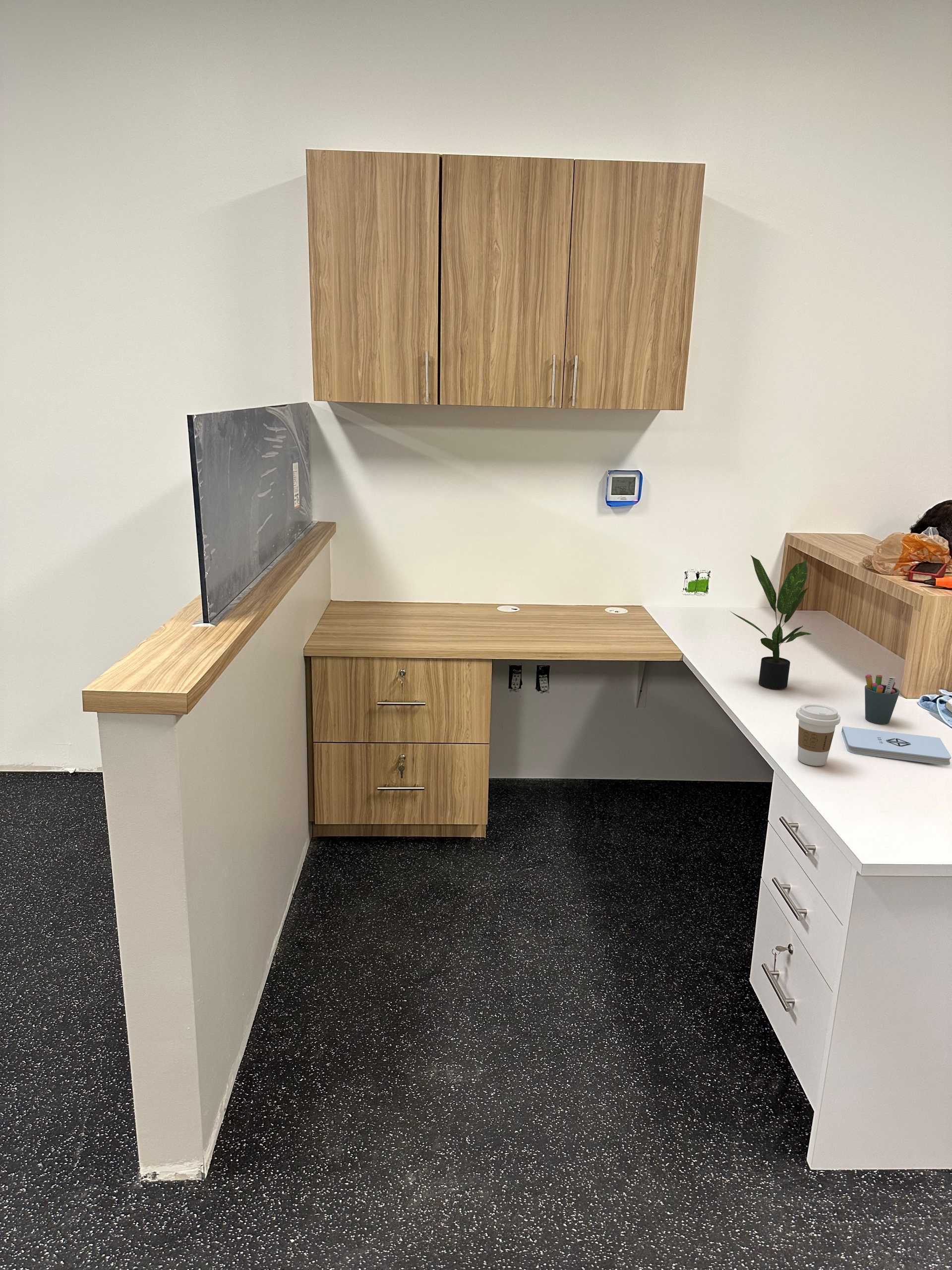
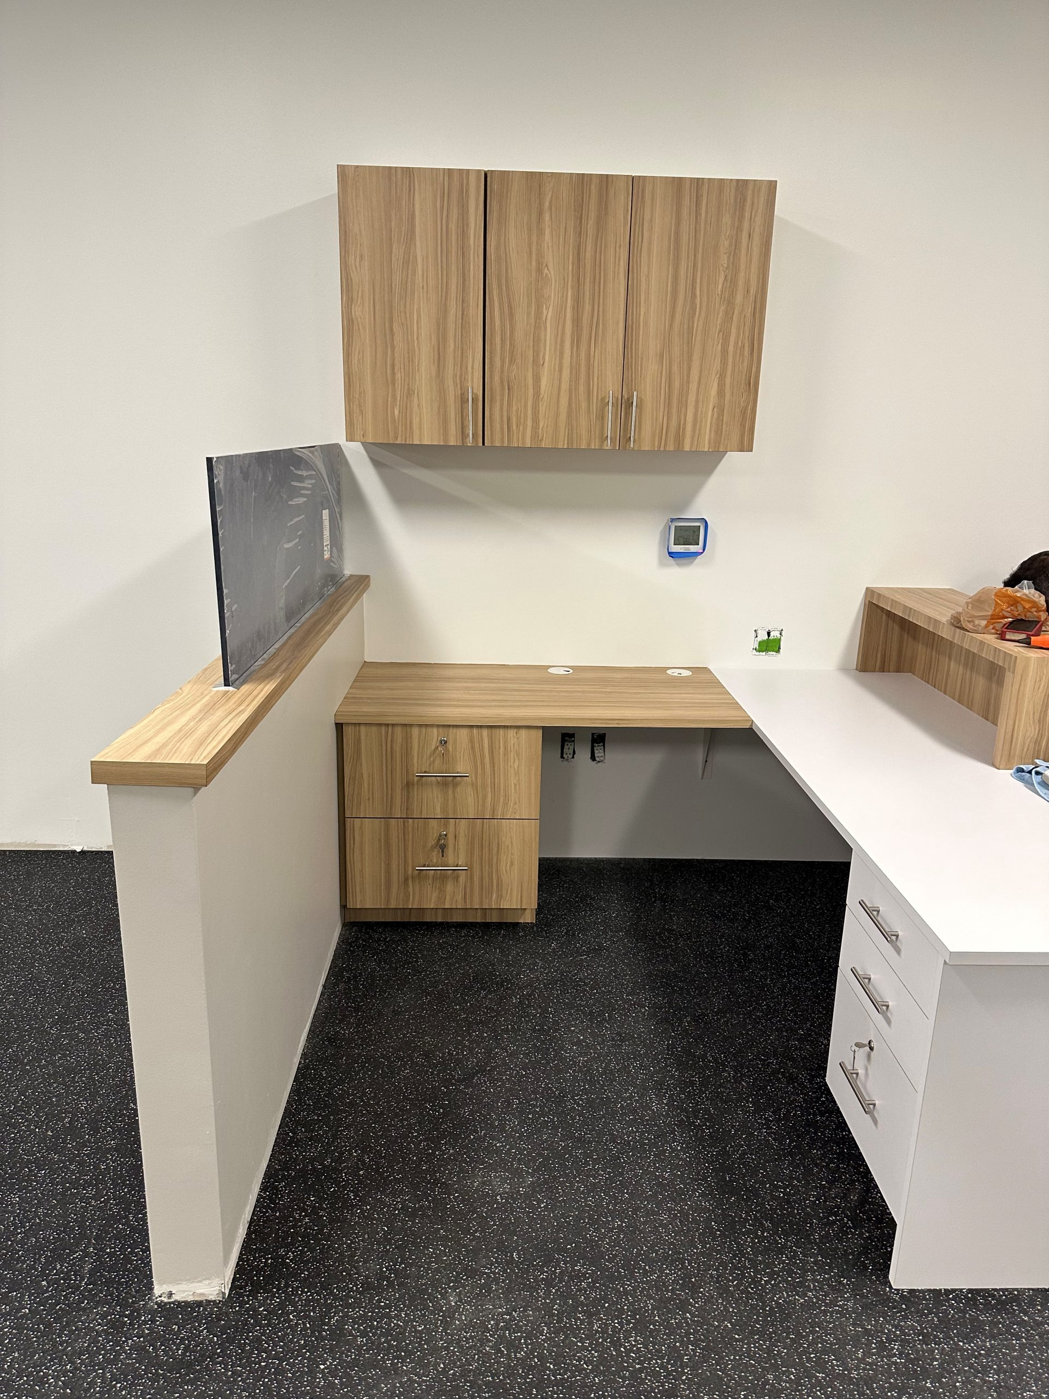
- notepad (894, 745)
- potted plant (776, 621)
- pen holder (880, 696)
- coffee cup (815, 735)
